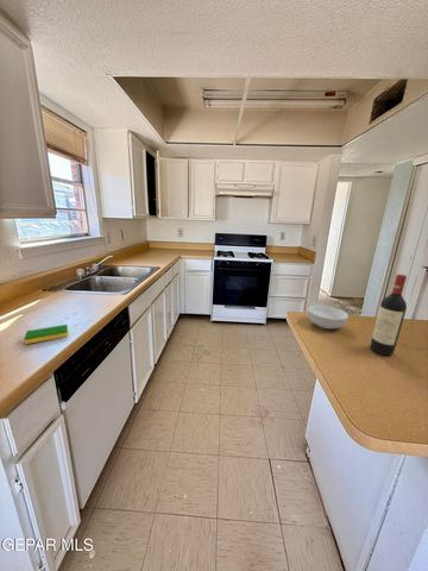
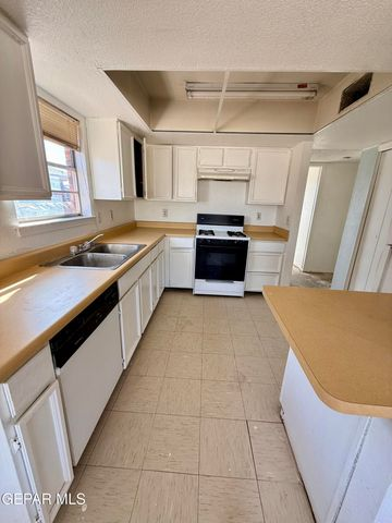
- wine bottle (390, 314)
- cereal bowl (326, 318)
- dish sponge (46, 333)
